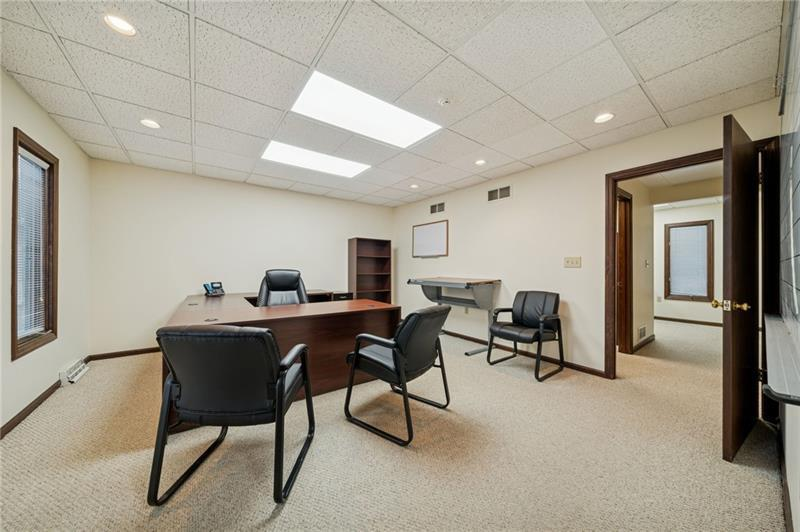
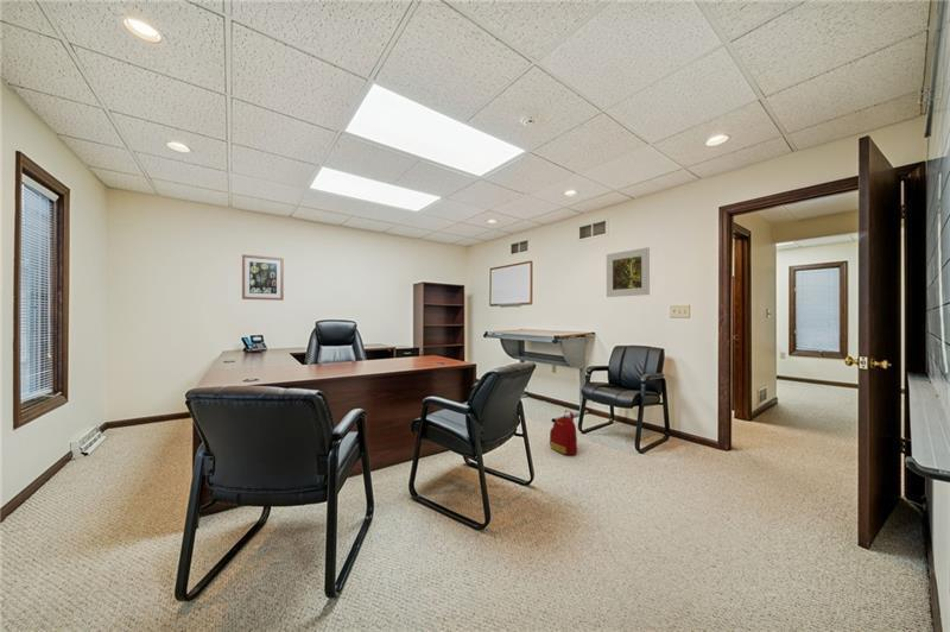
+ wall art (262, 278)
+ backpack (563, 430)
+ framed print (626, 273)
